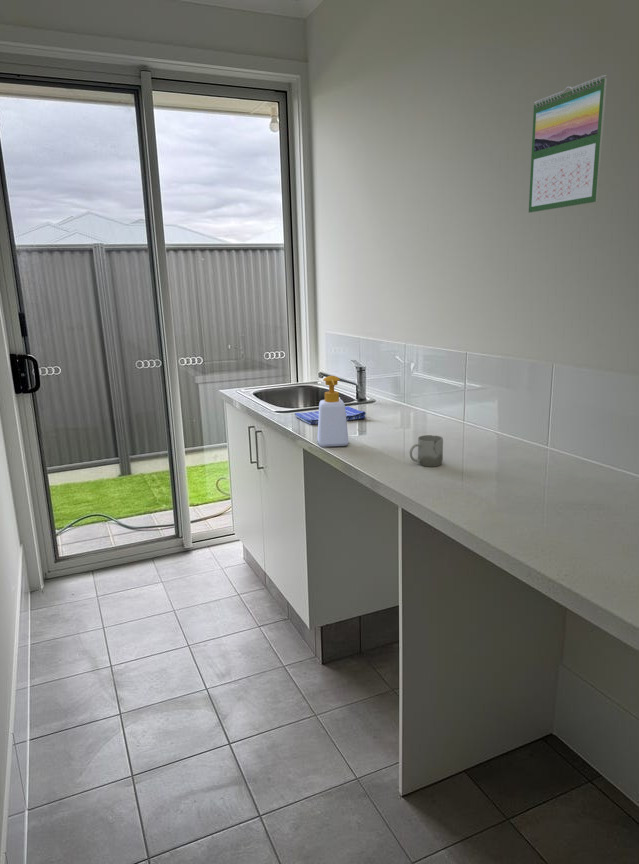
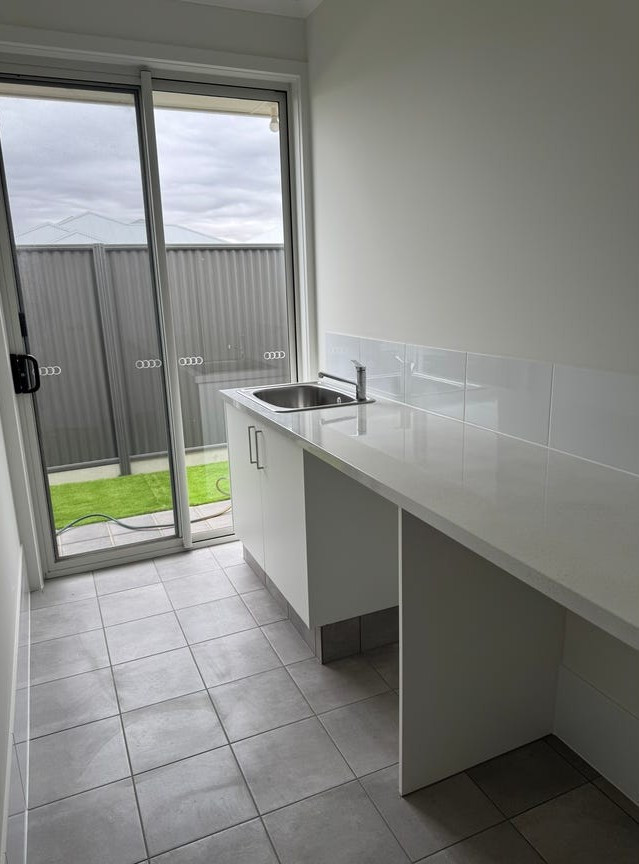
- calendar (564, 148)
- cup (425, 451)
- soap bottle (332, 411)
- dish towel (318, 414)
